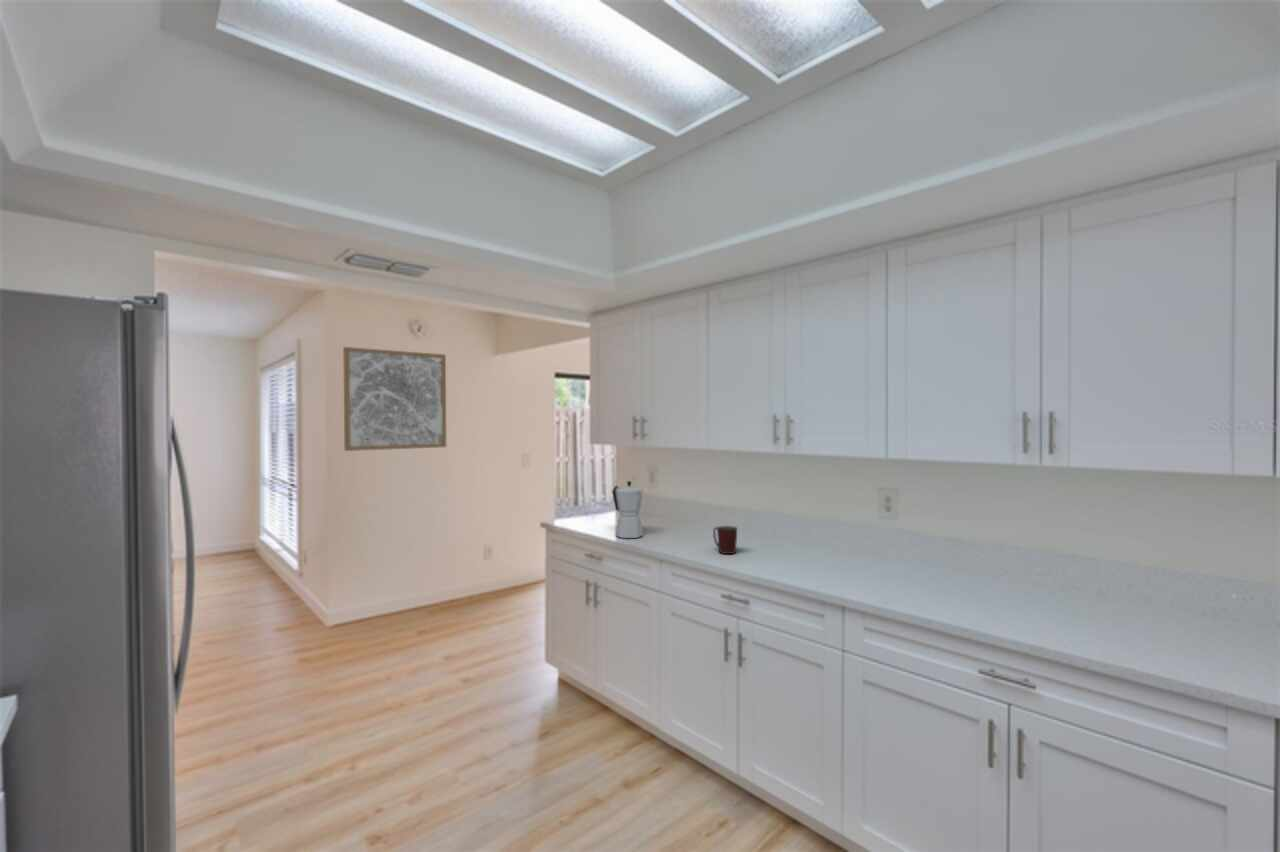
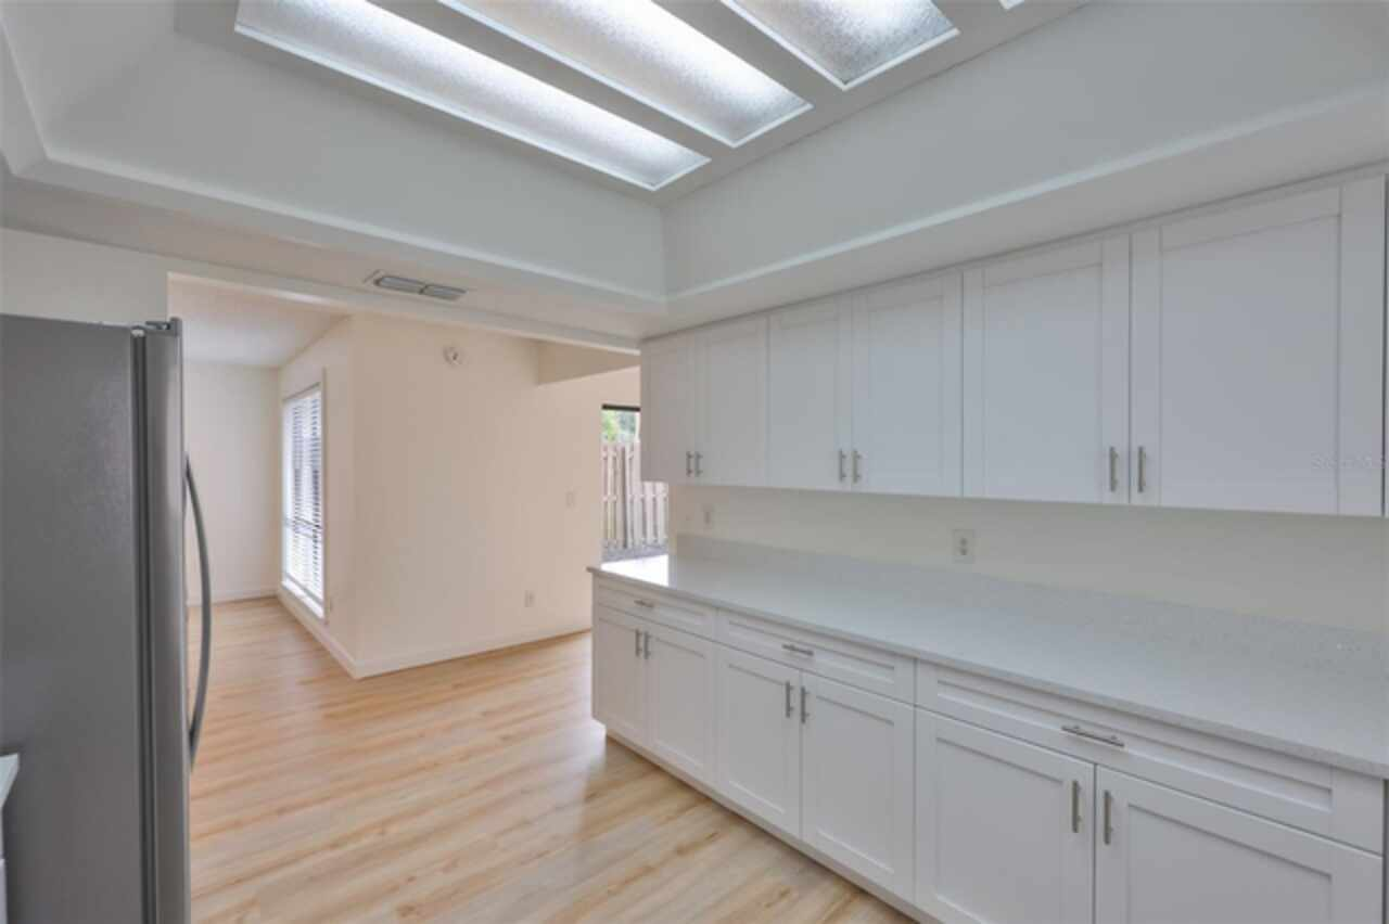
- wall art (397, 400)
- moka pot (627, 508)
- mug (724, 539)
